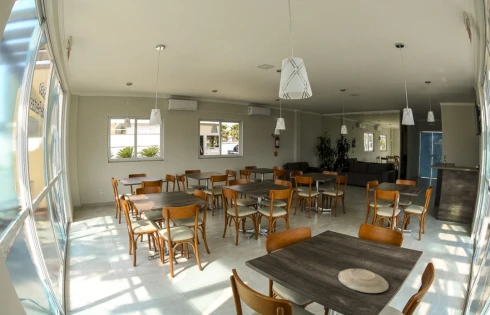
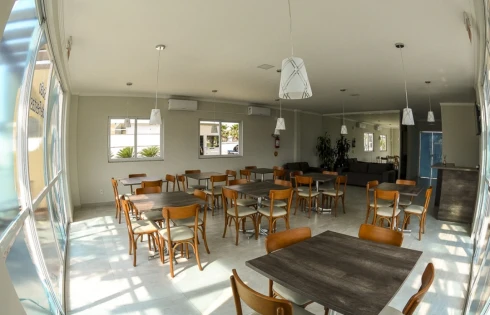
- plate (362, 277)
